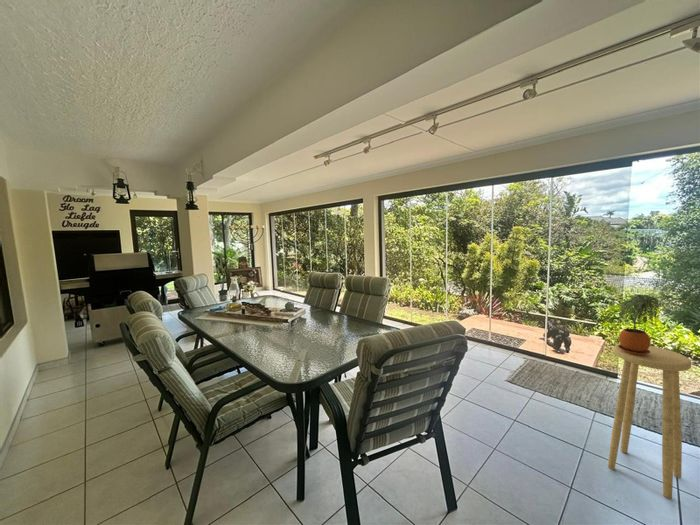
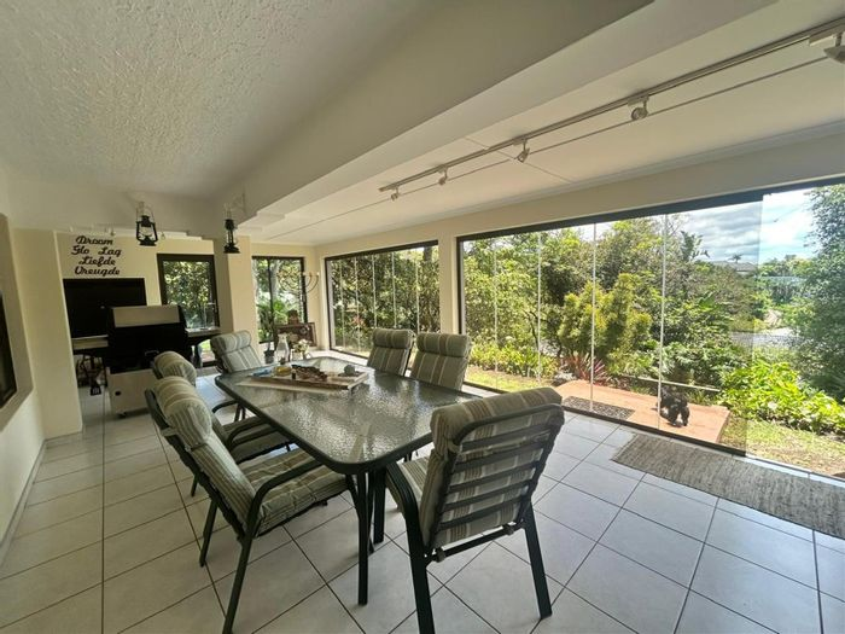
- stool (633, 408)
- potted plant (638, 322)
